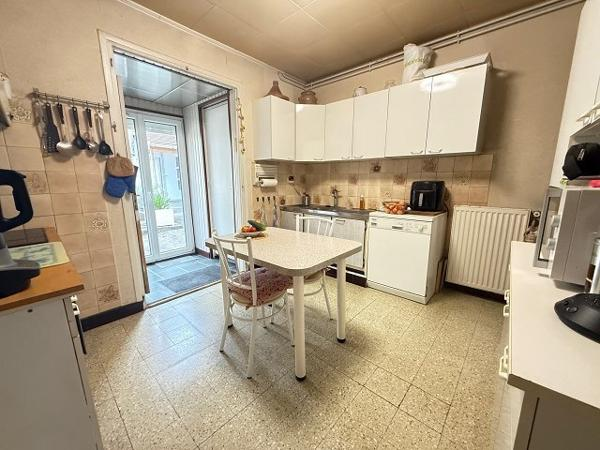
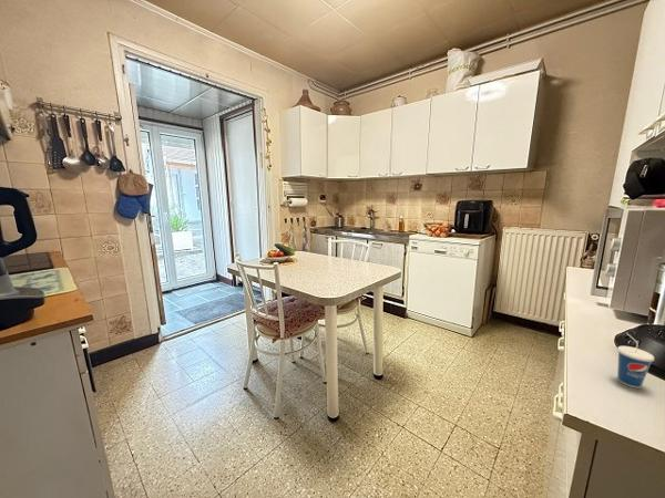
+ cup (634, 359)
